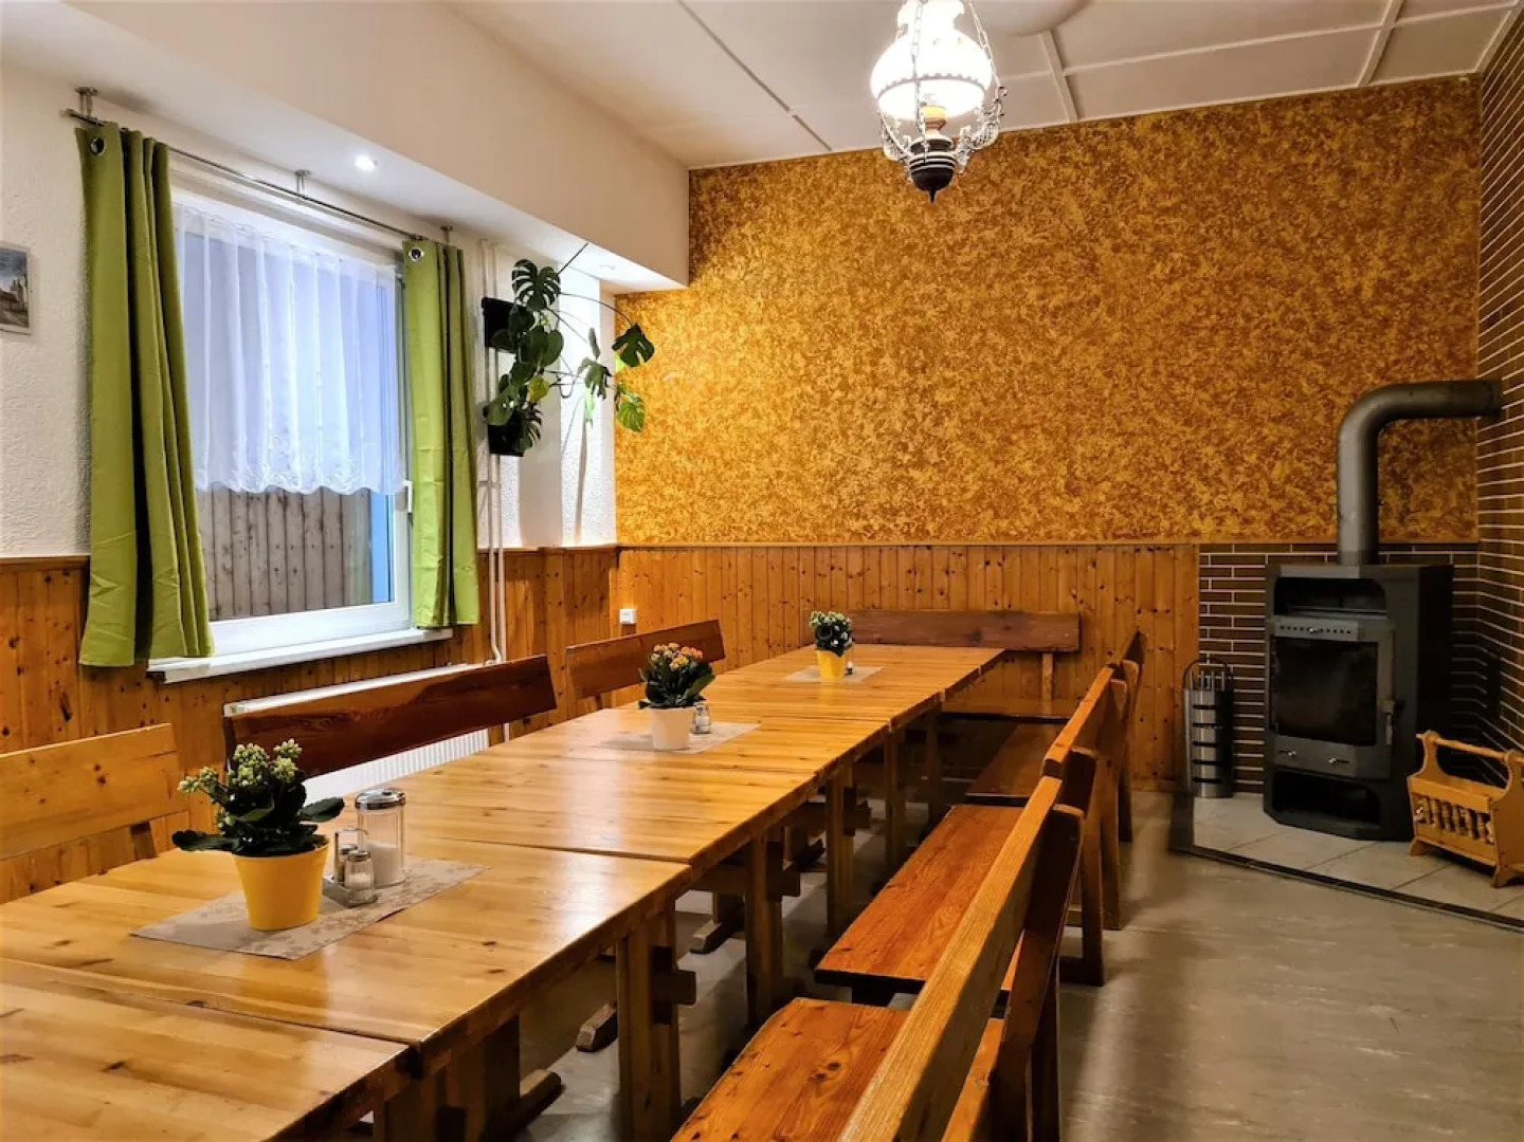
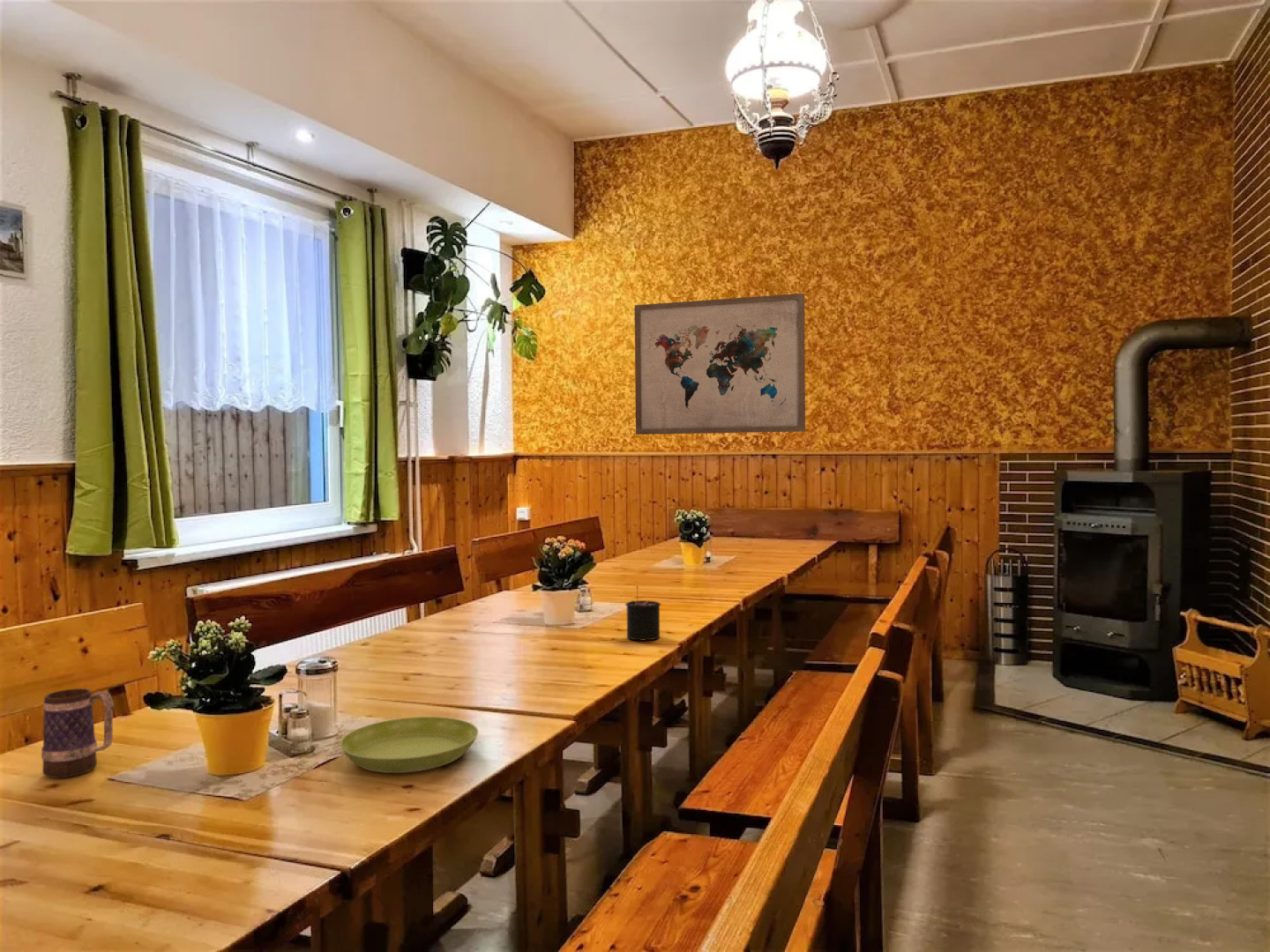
+ mug (78, 731)
+ candle (643, 612)
+ wall art (717, 366)
+ saucer (410, 746)
